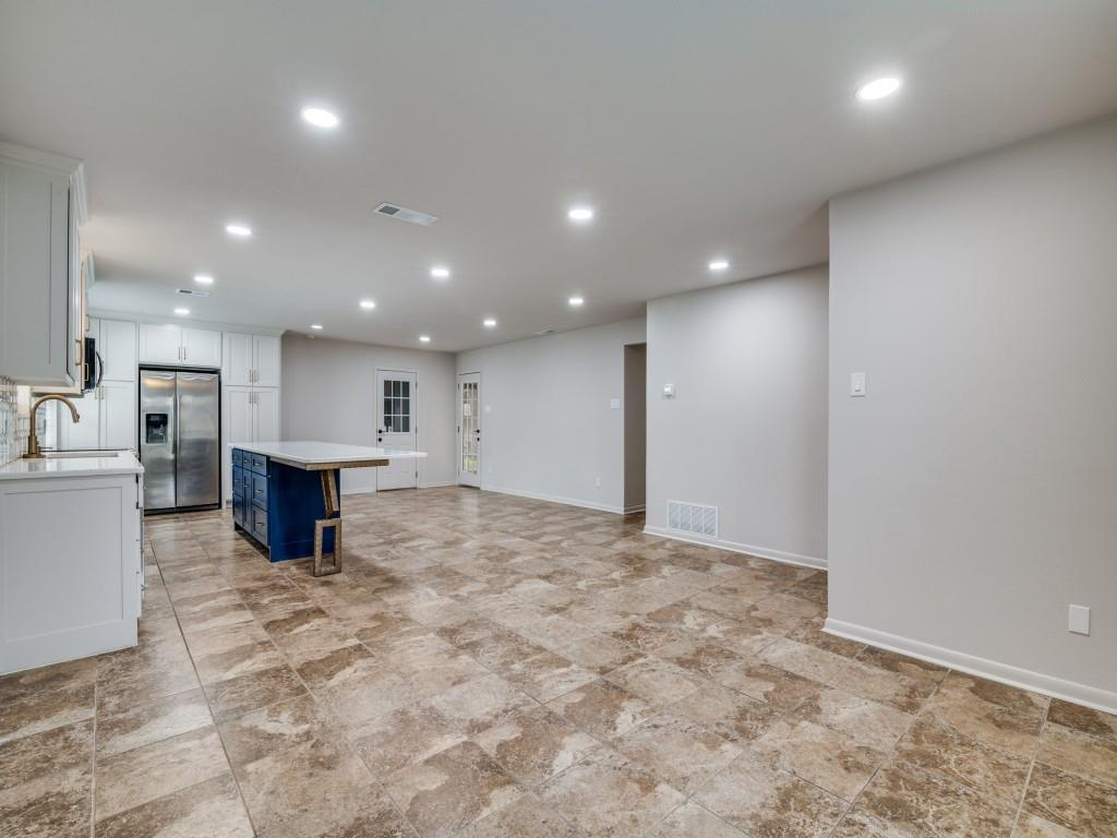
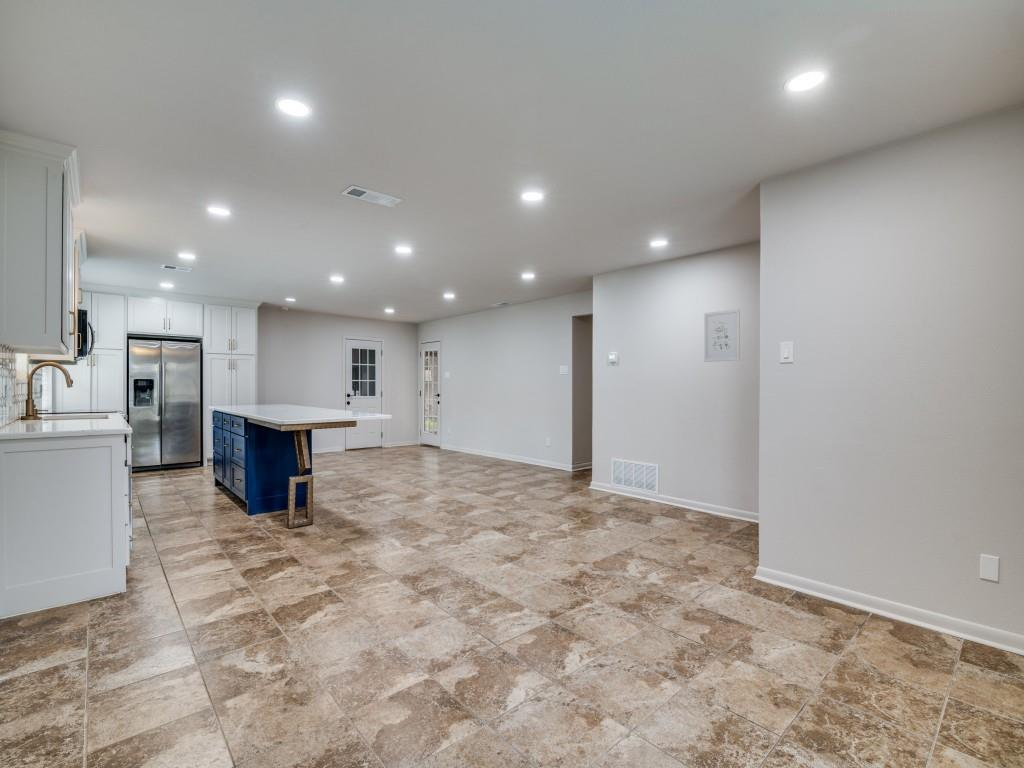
+ wall art (721, 336)
